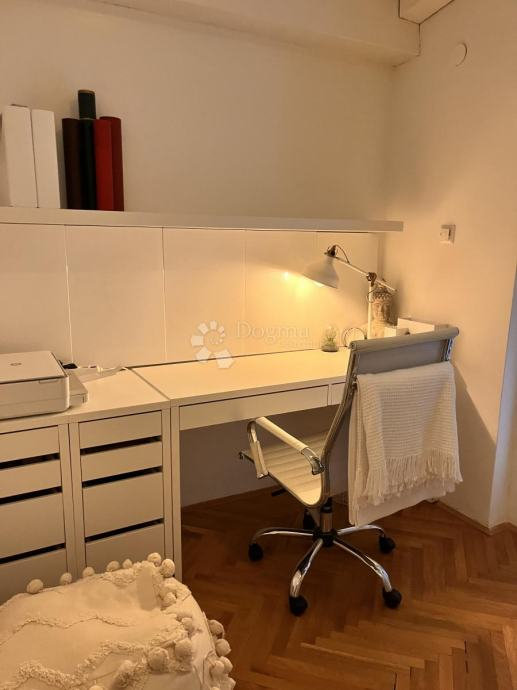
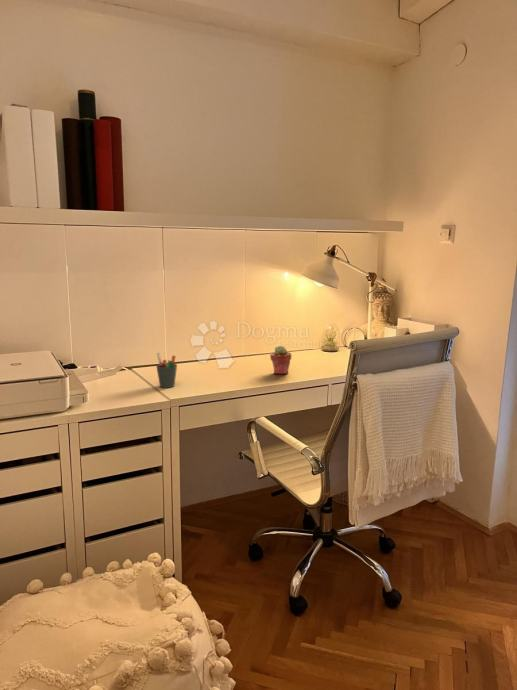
+ pen holder (167, 370)
+ potted succulent (280, 359)
